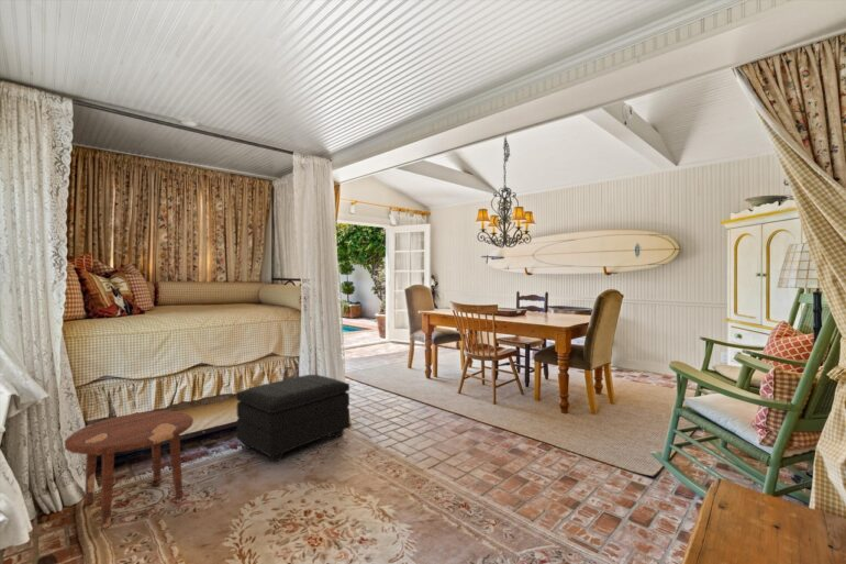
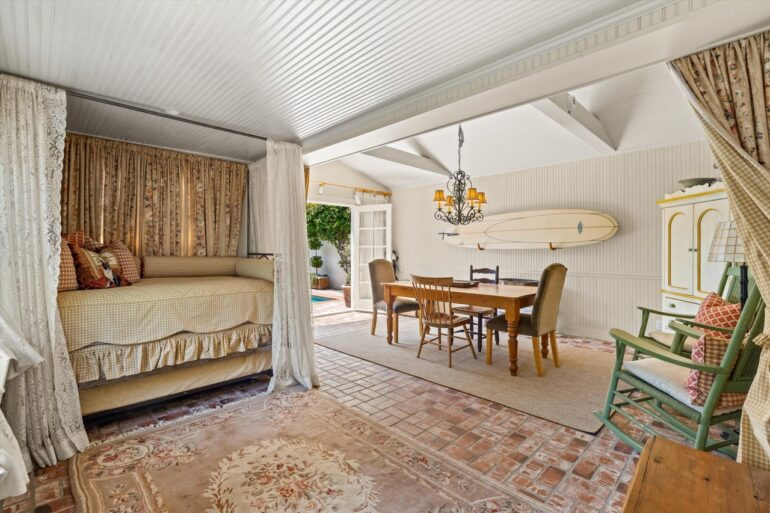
- side table (130, 450)
- footstool (294, 412)
